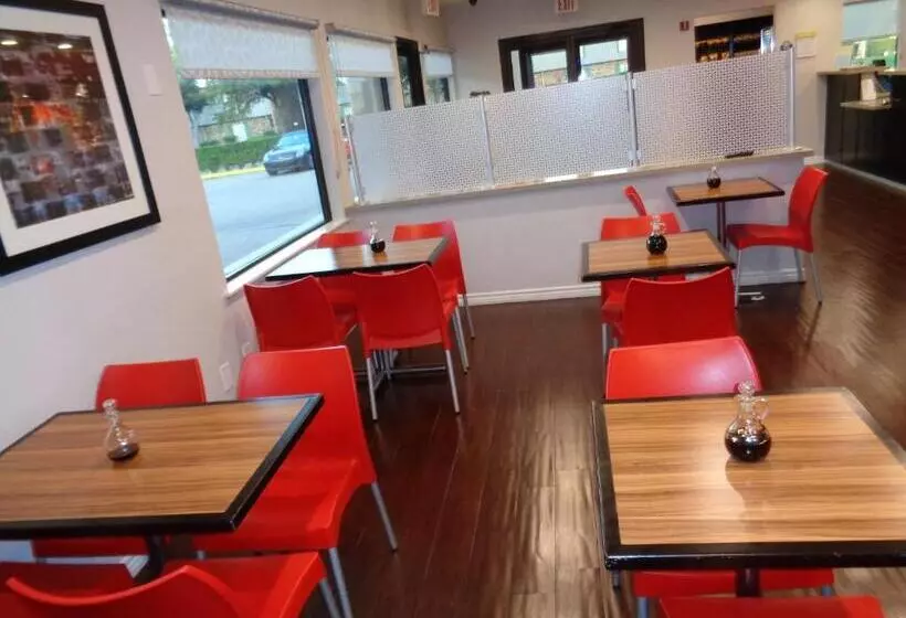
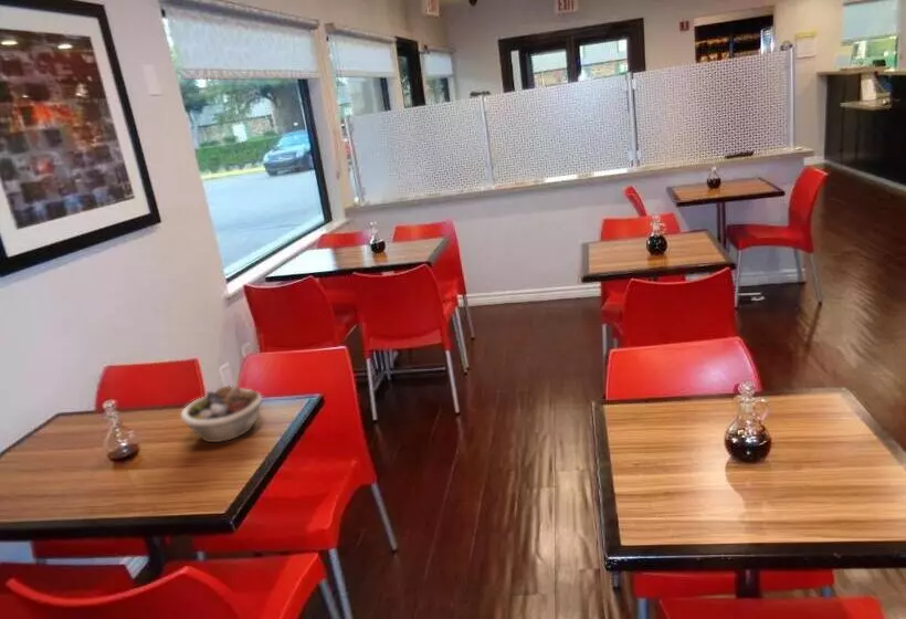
+ succulent planter (223, 412)
